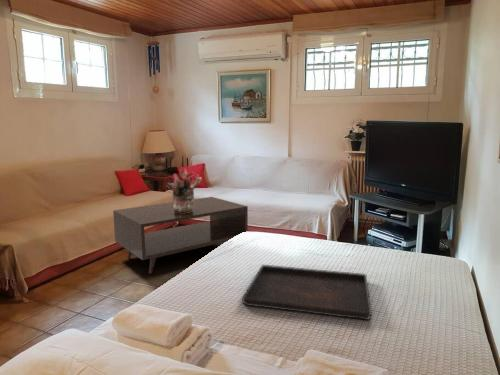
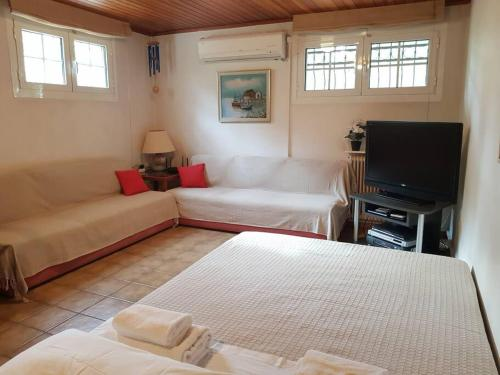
- bouquet (182, 190)
- coffee table (182, 231)
- serving tray (308, 288)
